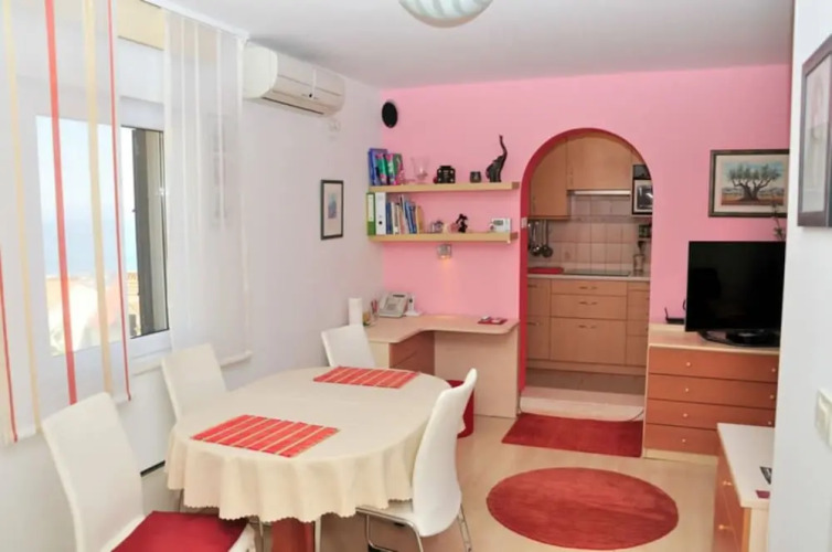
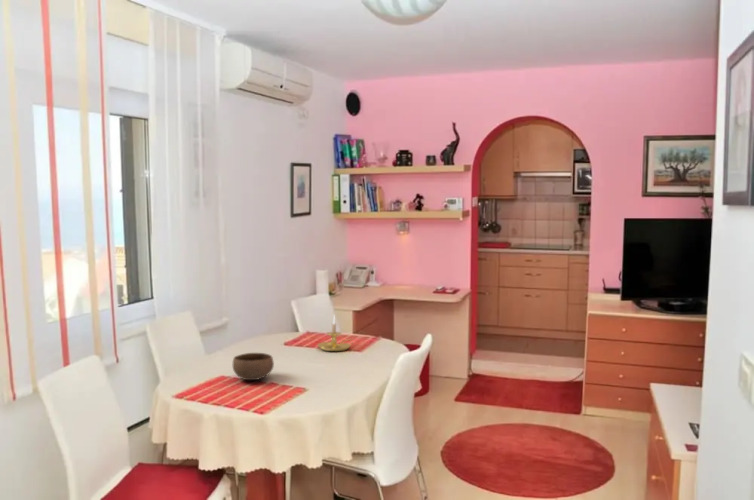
+ bowl (253, 367)
+ candle holder (336, 332)
